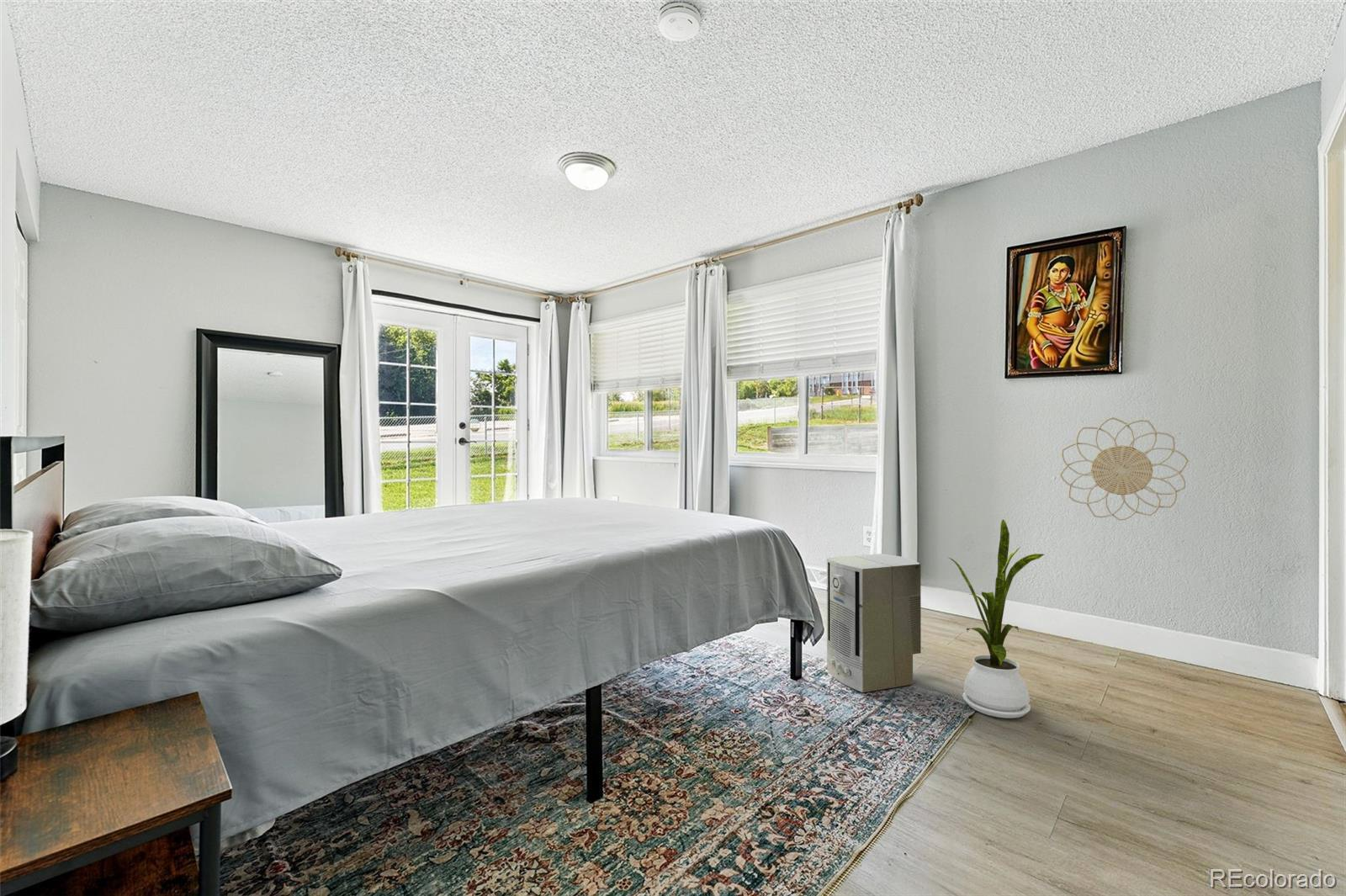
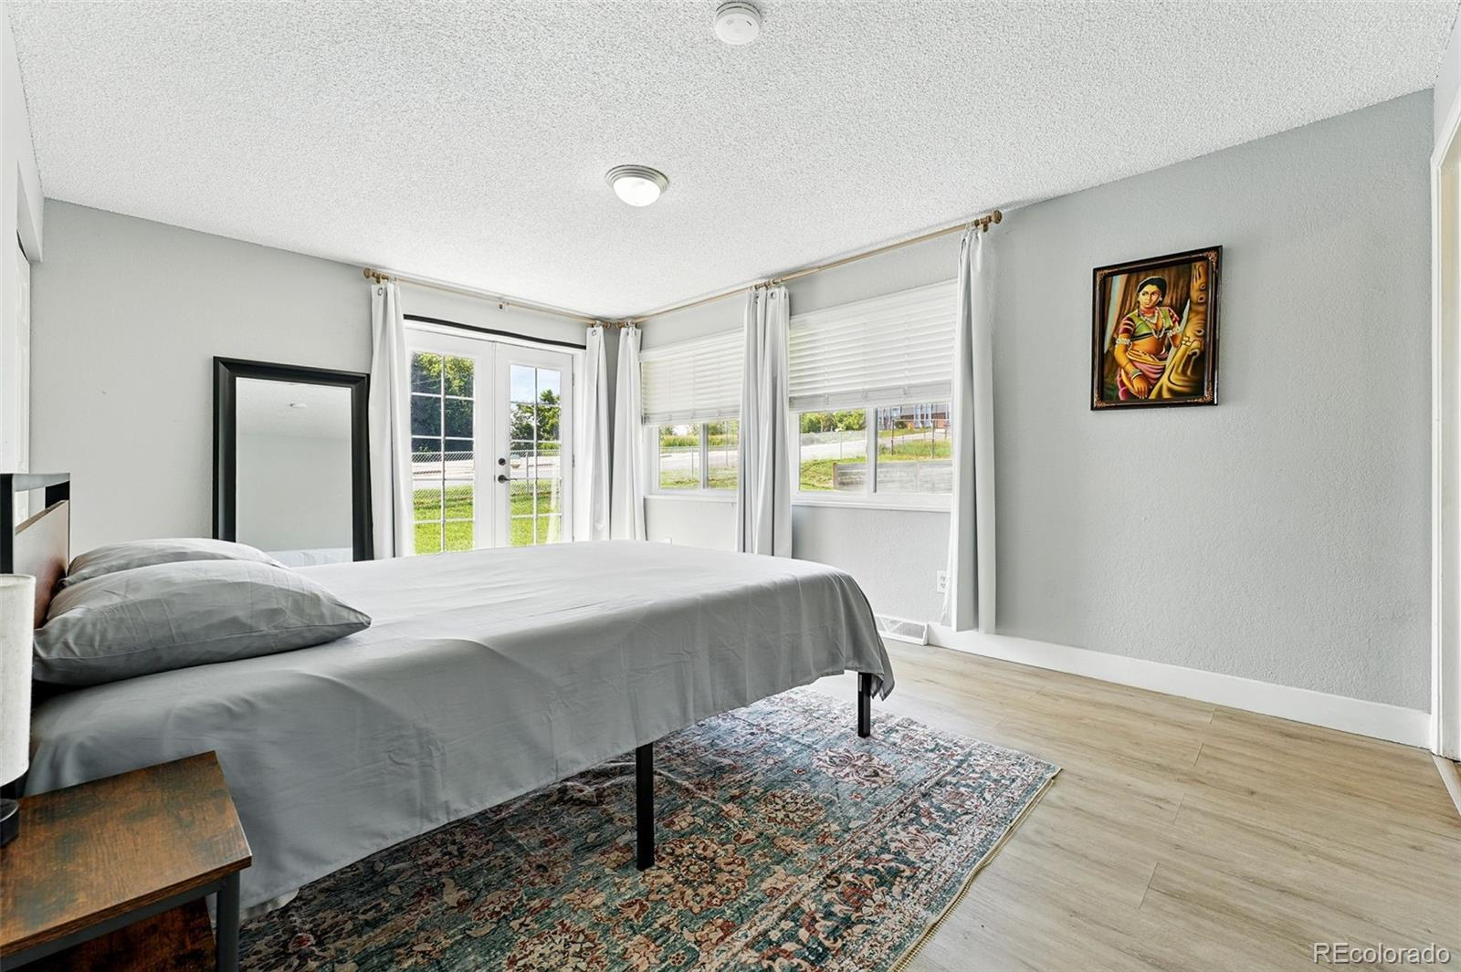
- decorative wall piece (1120, 469)
- house plant (999, 615)
- air purifier (872, 618)
